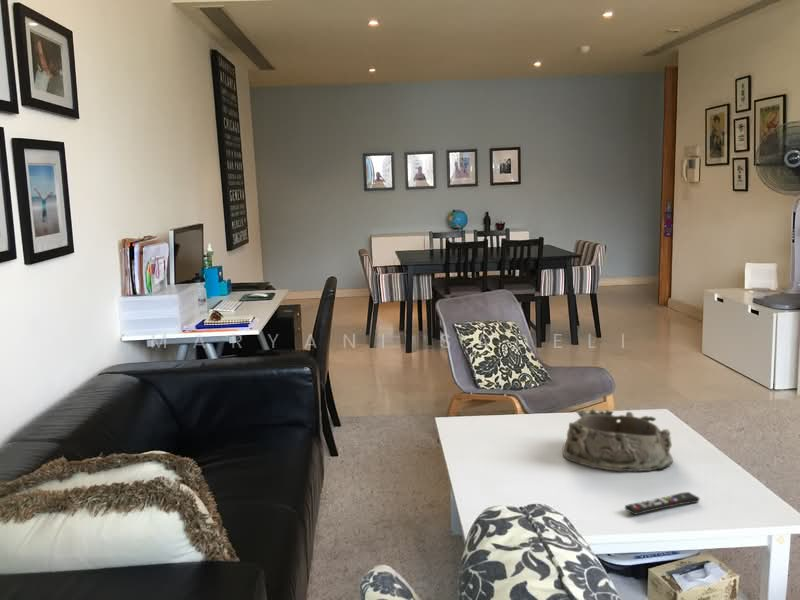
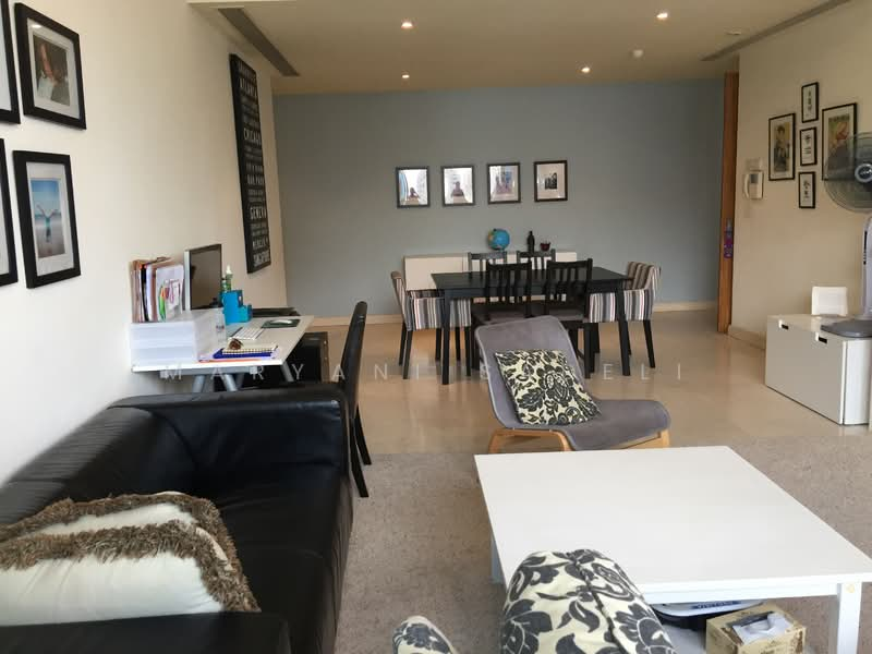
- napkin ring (614, 437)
- remote control (662, 503)
